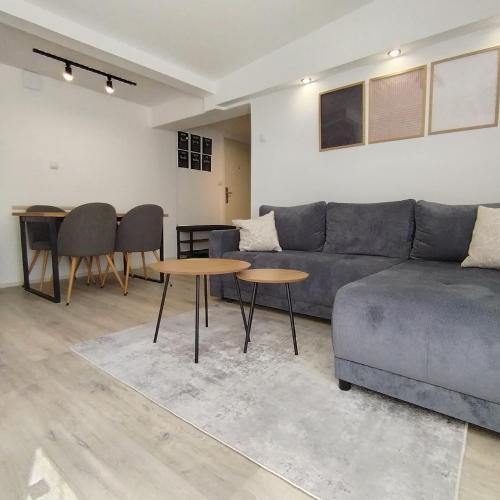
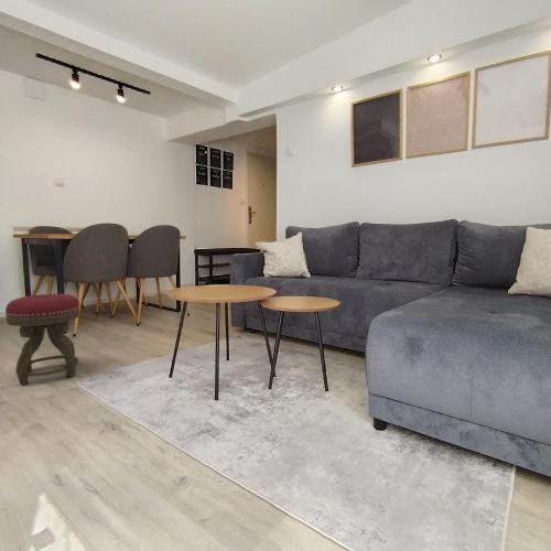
+ stool (47, 334)
